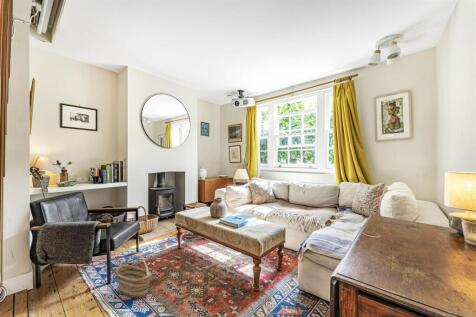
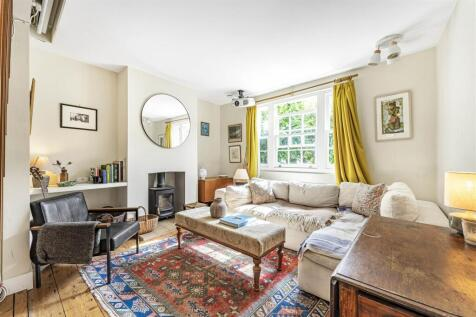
- basket (133, 271)
